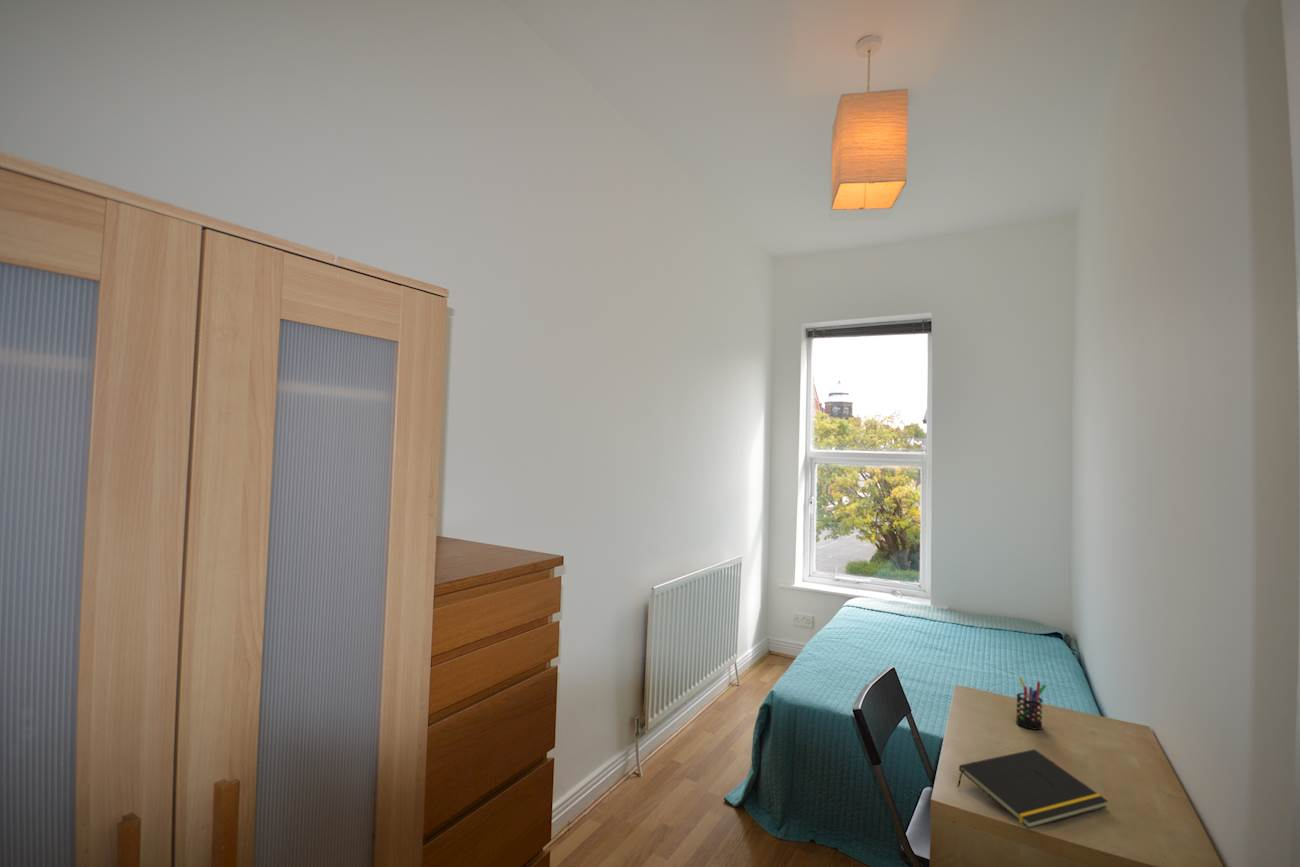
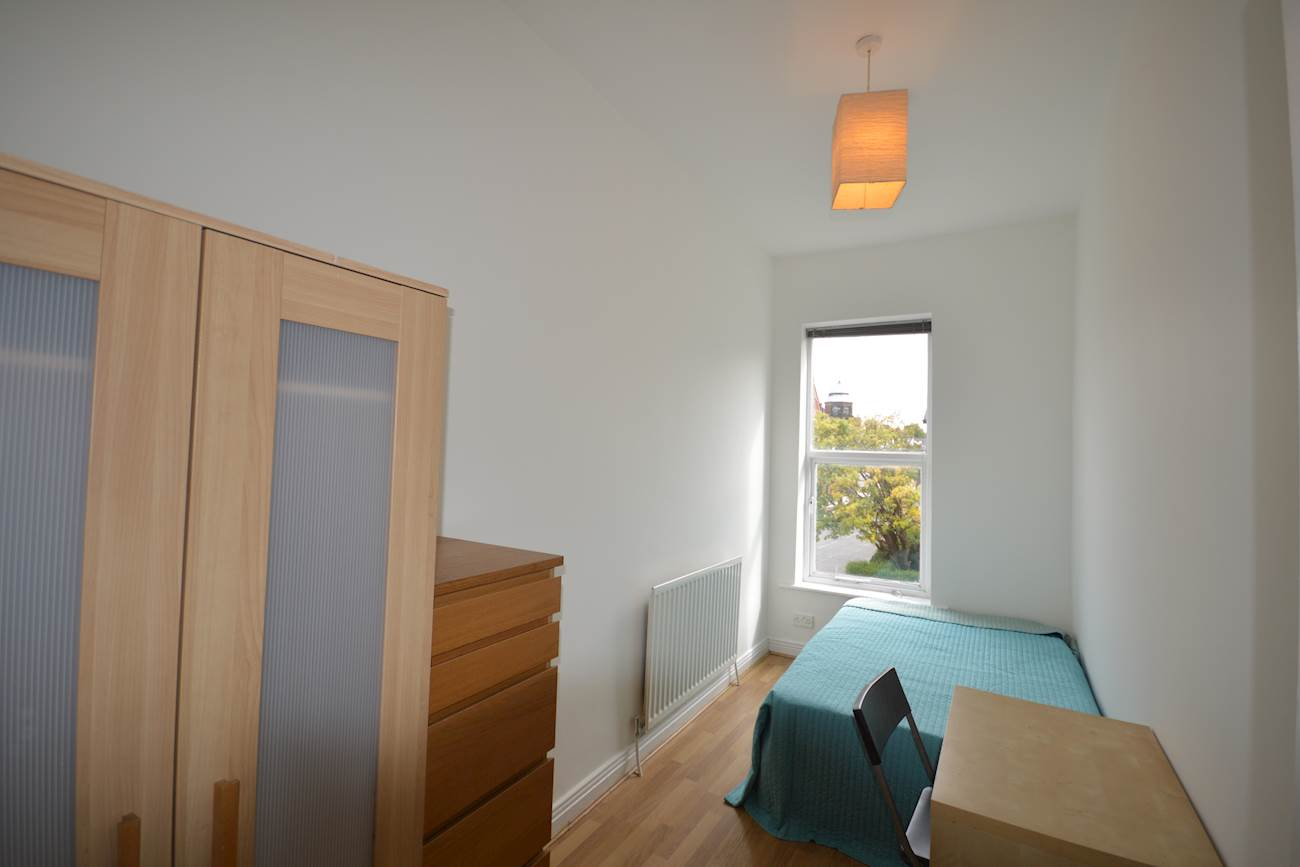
- notepad (1031, 785)
- pen holder (1032, 701)
